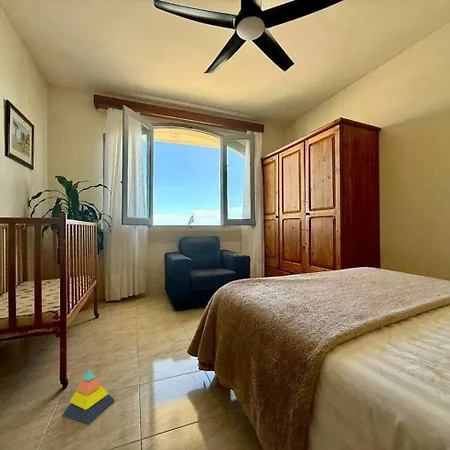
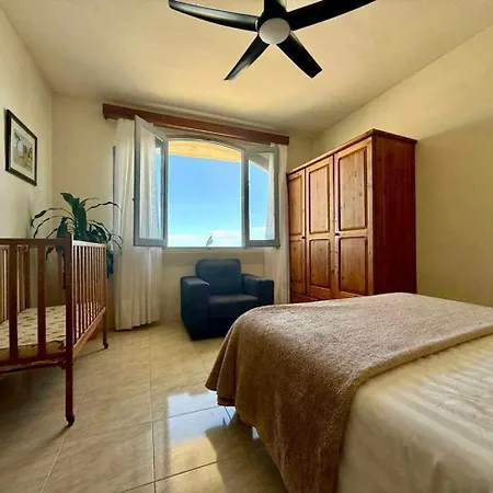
- stacking toy (89, 388)
